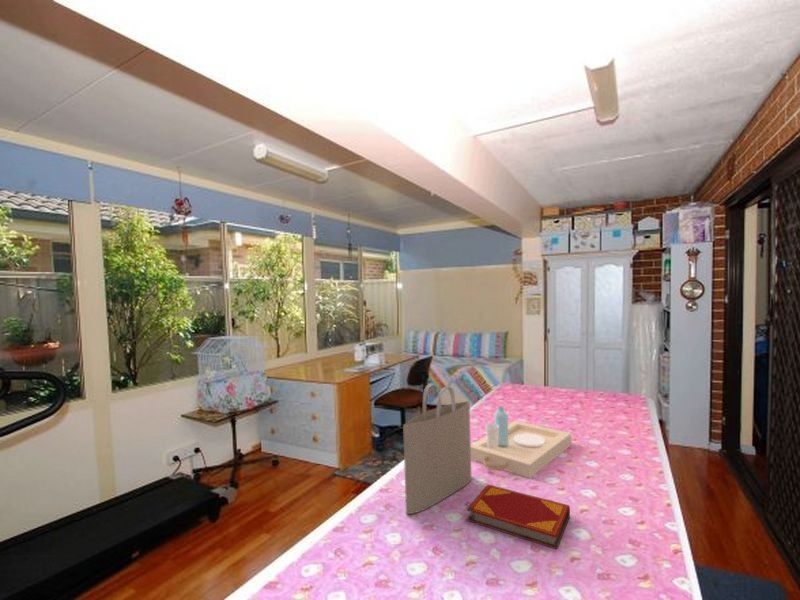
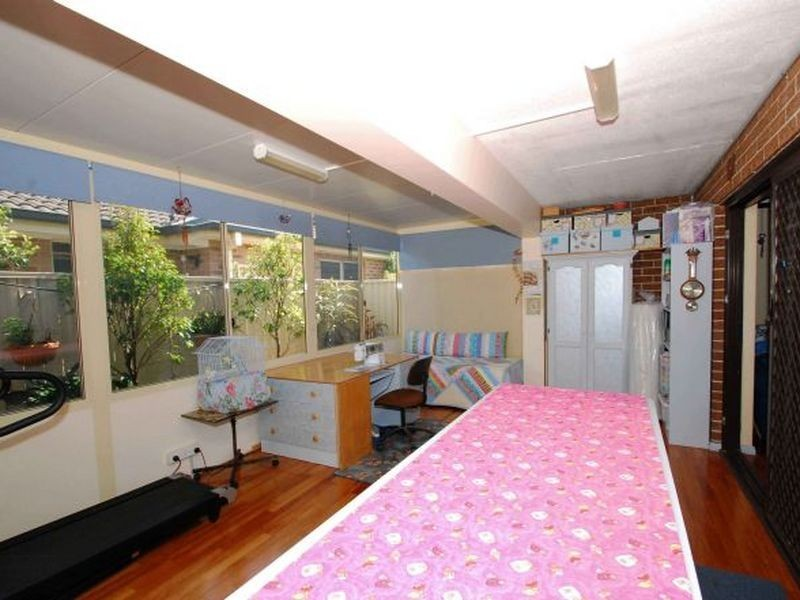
- serving tray (521, 429)
- tote bag (439, 439)
- hardback book (518, 512)
